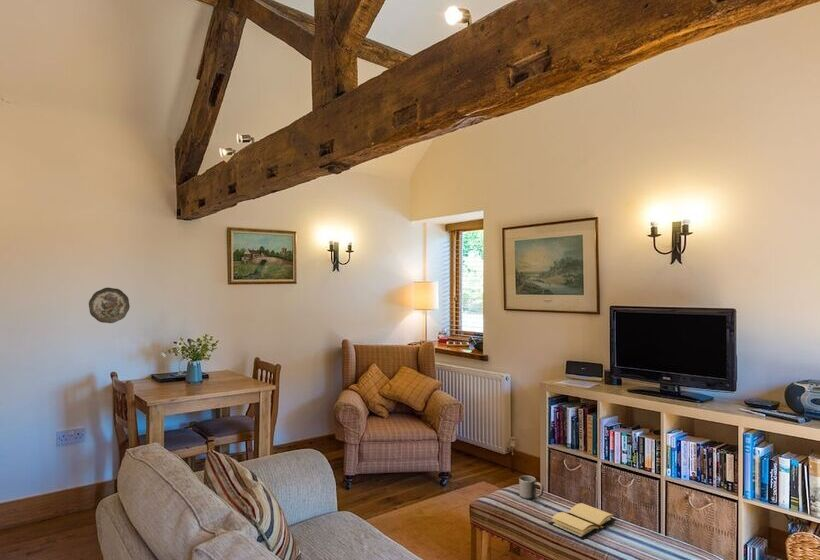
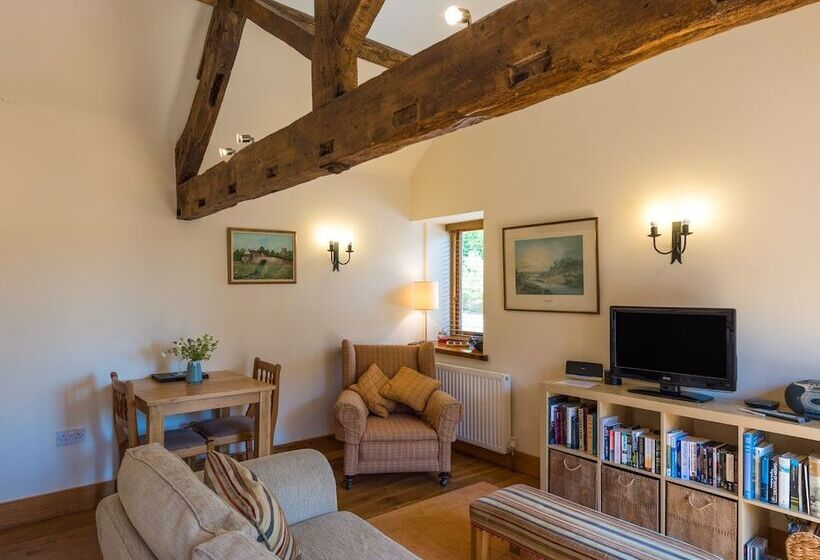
- decorative plate (109, 305)
- book (583, 519)
- mug (531, 488)
